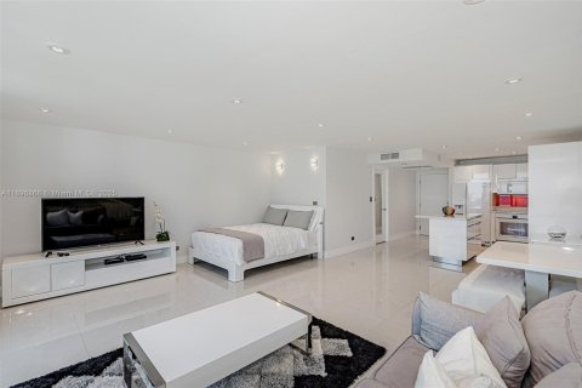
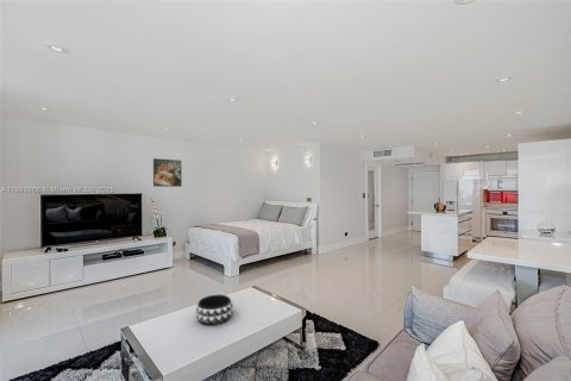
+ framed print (168, 173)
+ decorative bowl (214, 308)
